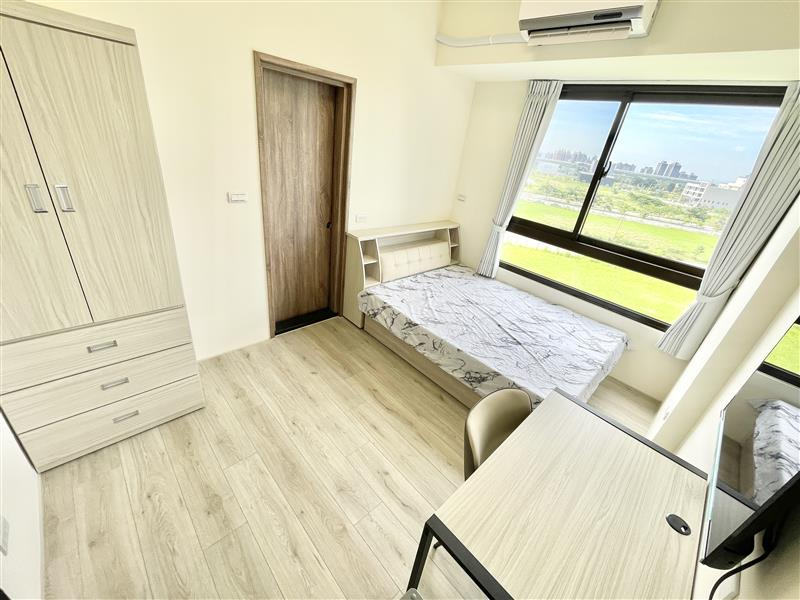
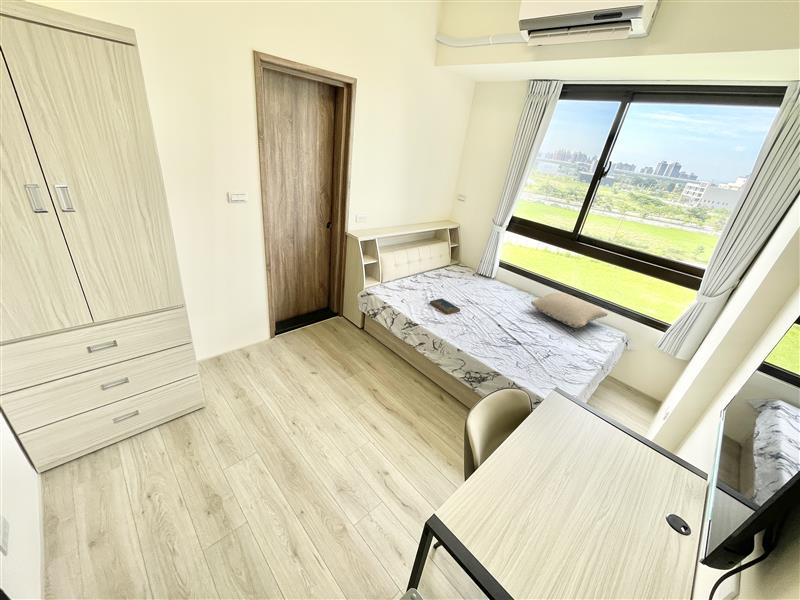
+ hardcover book (444, 306)
+ pillow (569, 308)
